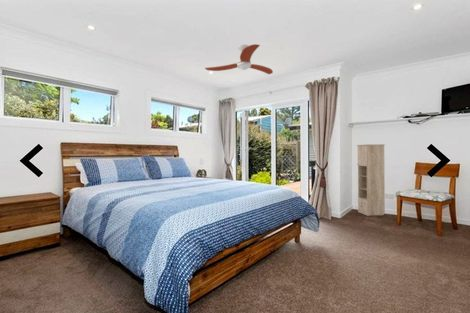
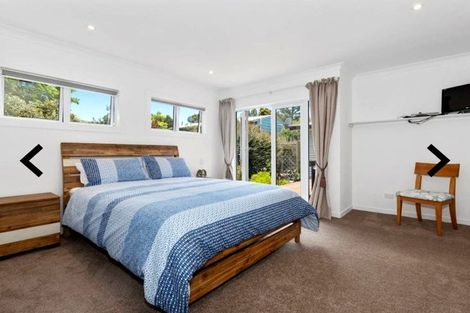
- storage cabinet (370, 179)
- ceiling fan (240, 56)
